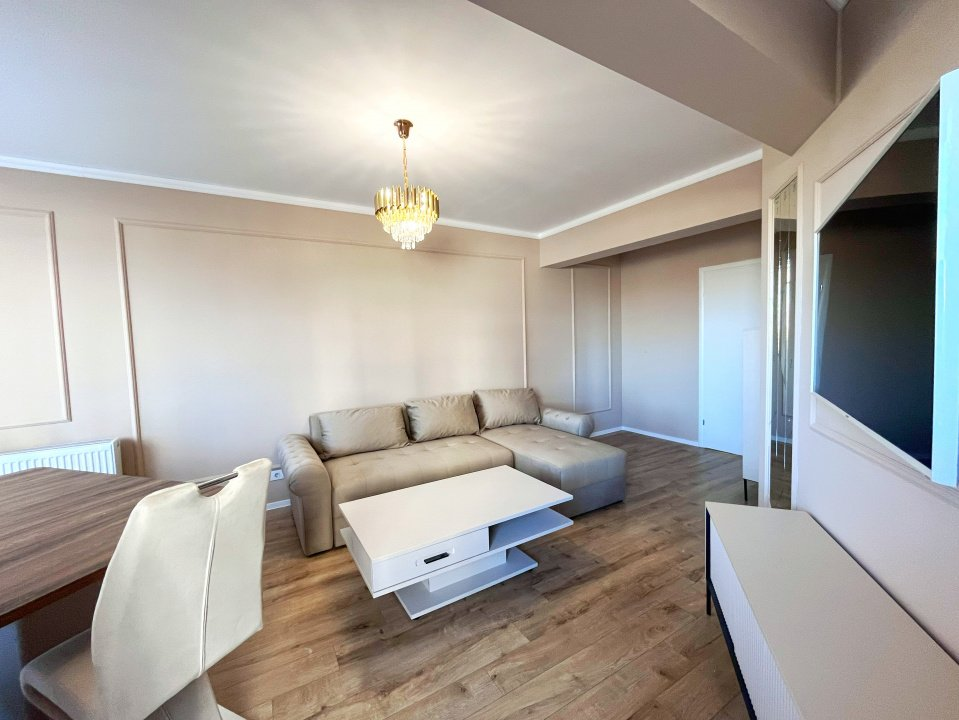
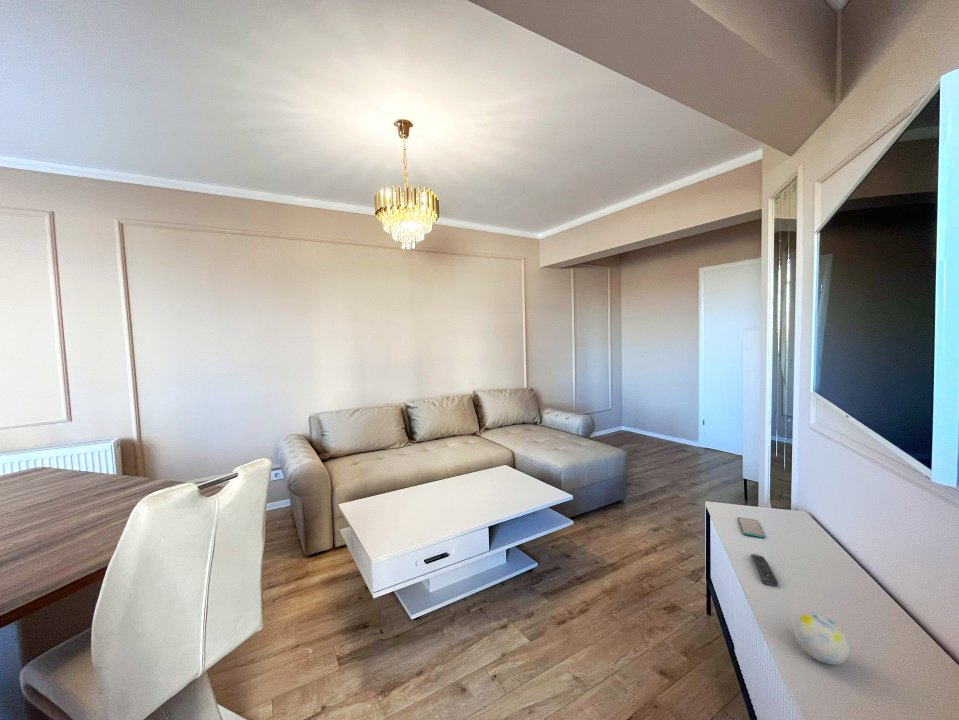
+ smartphone (750, 527)
+ remote control (762, 567)
+ decorative ball (820, 637)
